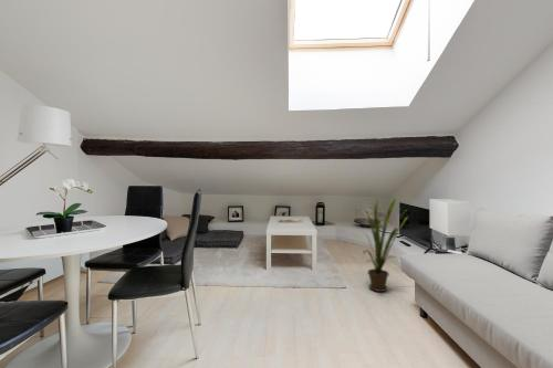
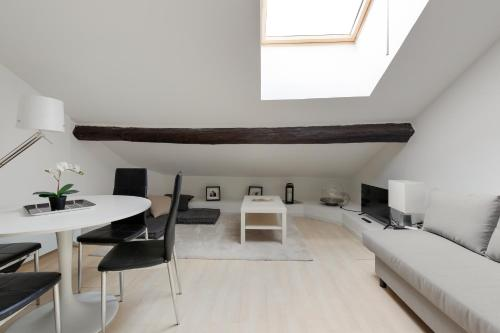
- house plant (379, 241)
